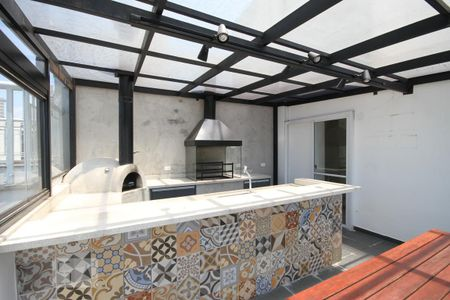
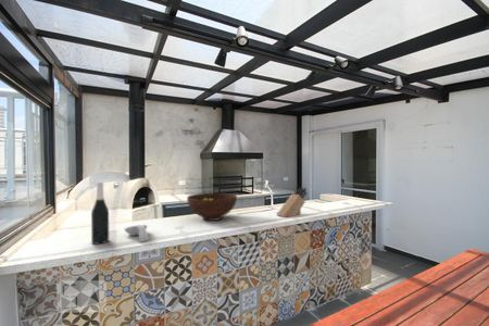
+ spoon rest (138, 229)
+ wine bottle (100, 212)
+ fruit bowl (212, 206)
+ knife block (292, 201)
